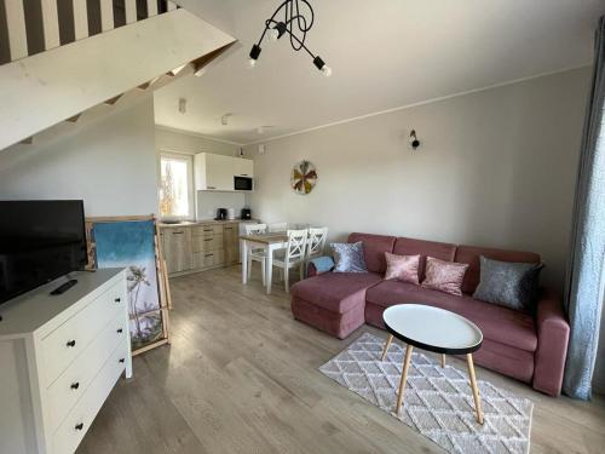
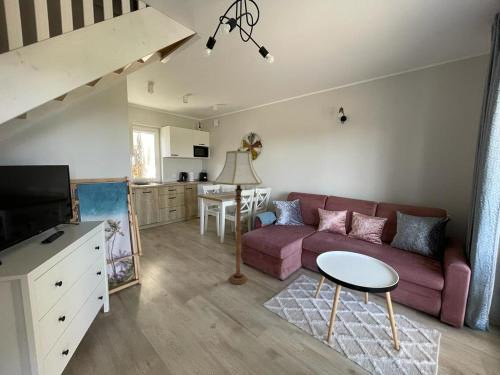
+ floor lamp (238, 215)
